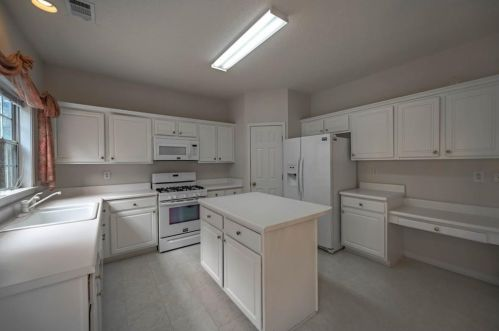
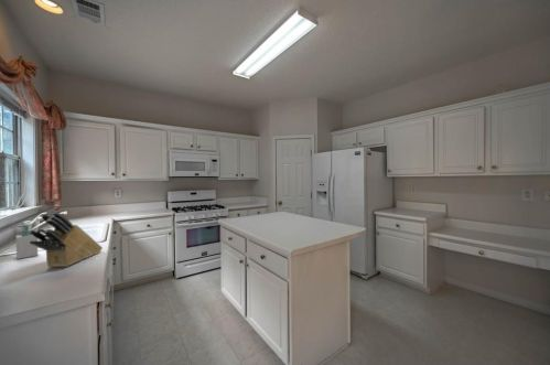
+ knife block (69, 235)
+ soap bottle (26, 240)
